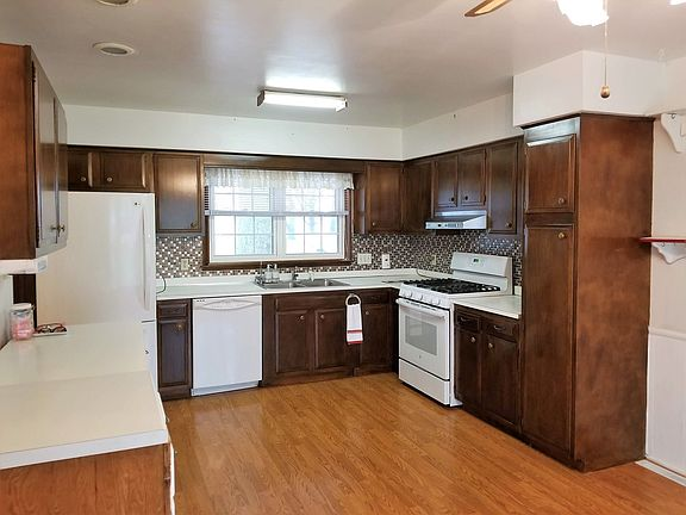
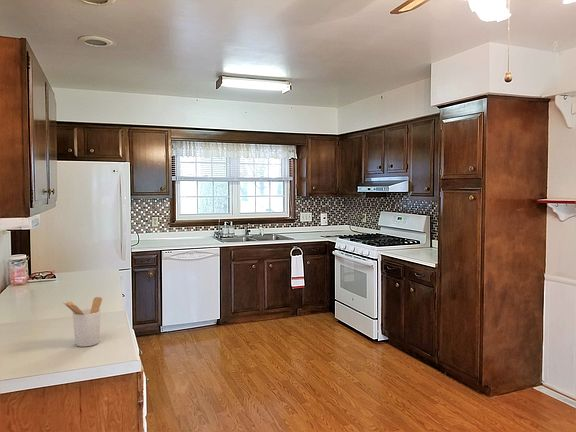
+ utensil holder (81, 321)
